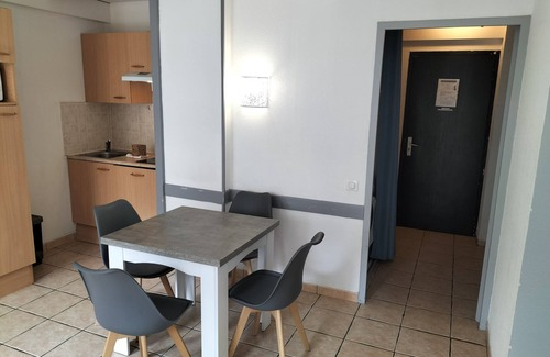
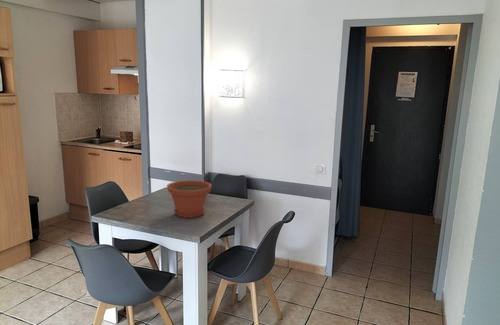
+ plant pot (189, 199)
